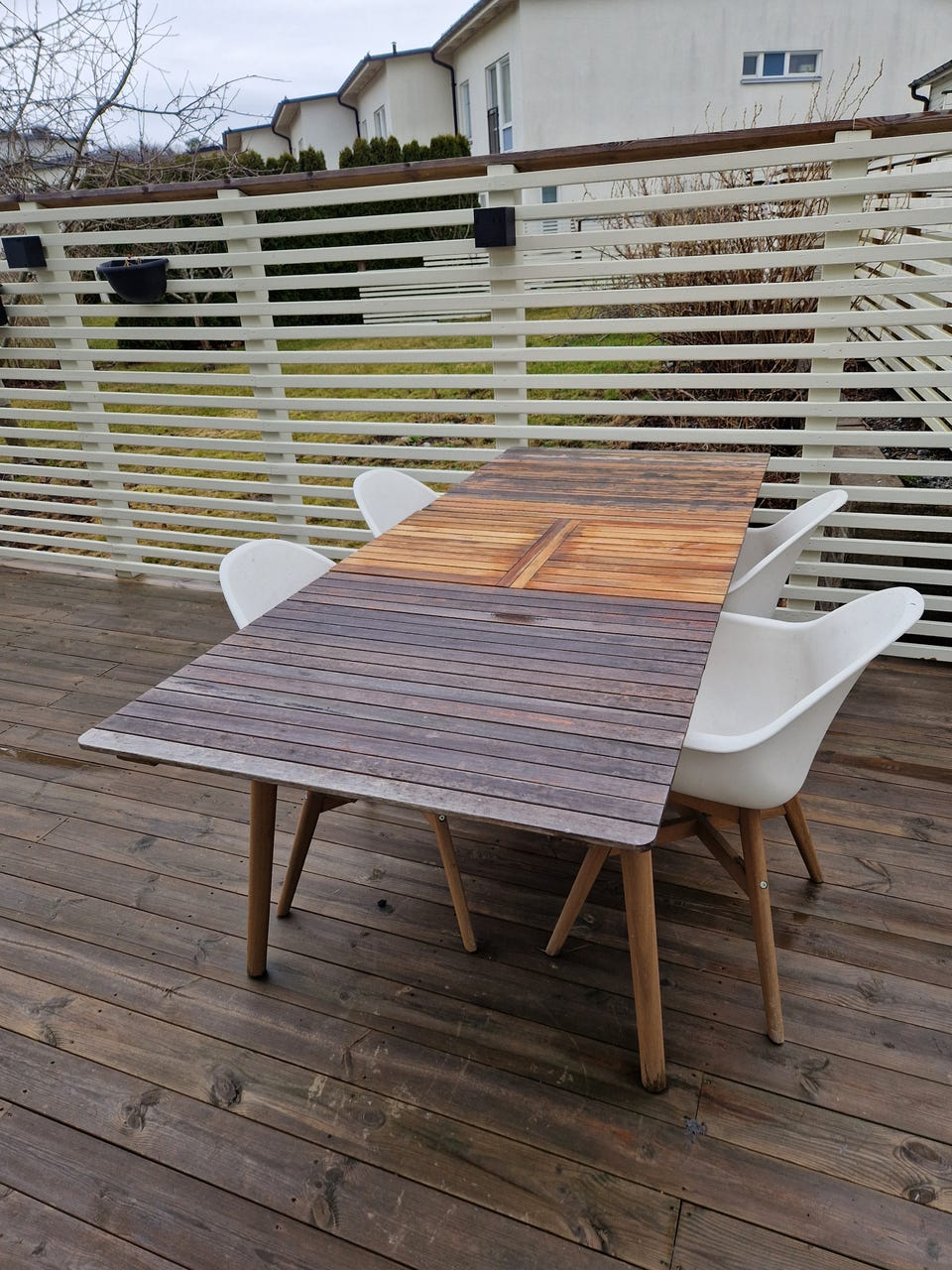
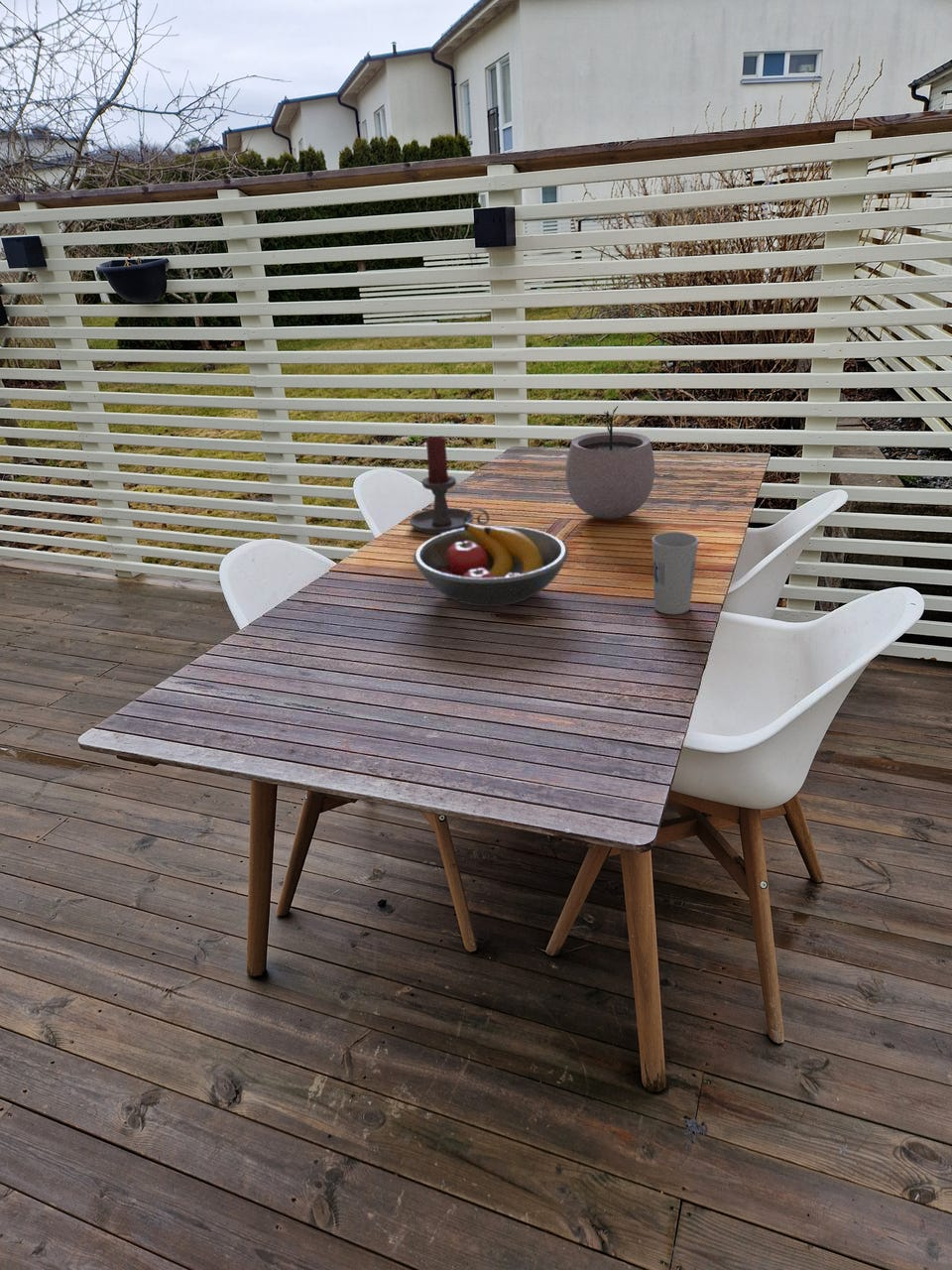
+ plant pot (610, 461)
+ cup (673, 573)
+ fruit bowl (491, 566)
+ candle holder (447, 481)
